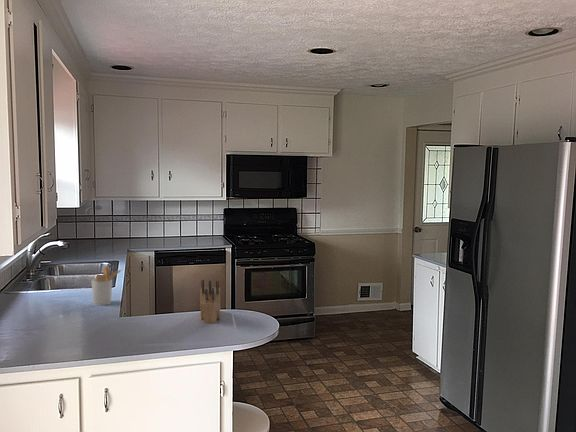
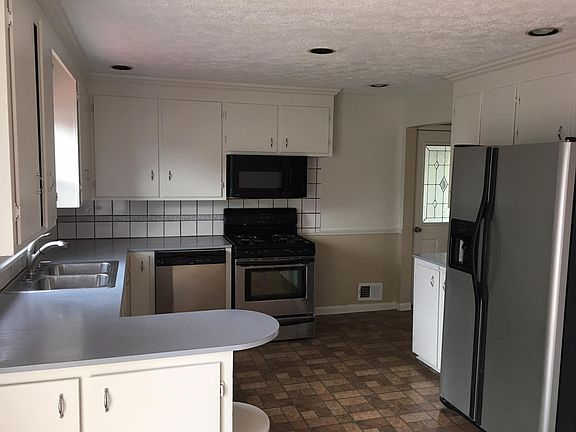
- knife block (210, 297)
- utensil holder (107, 285)
